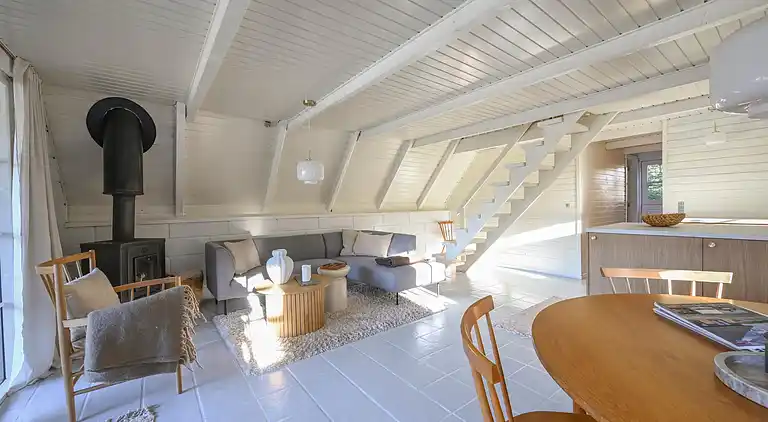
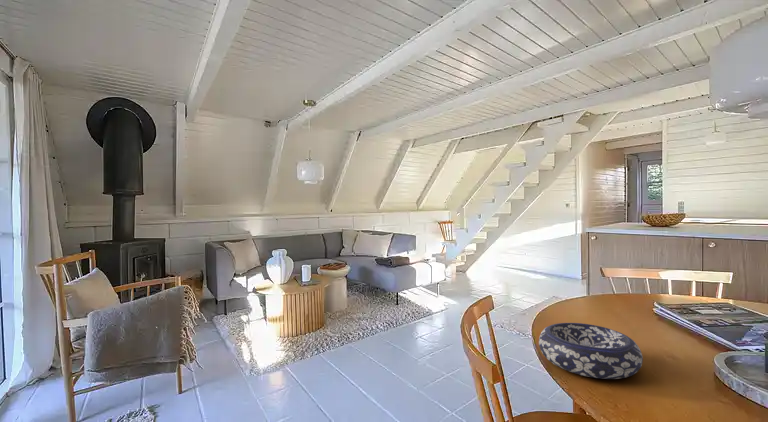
+ decorative bowl (587, 348)
